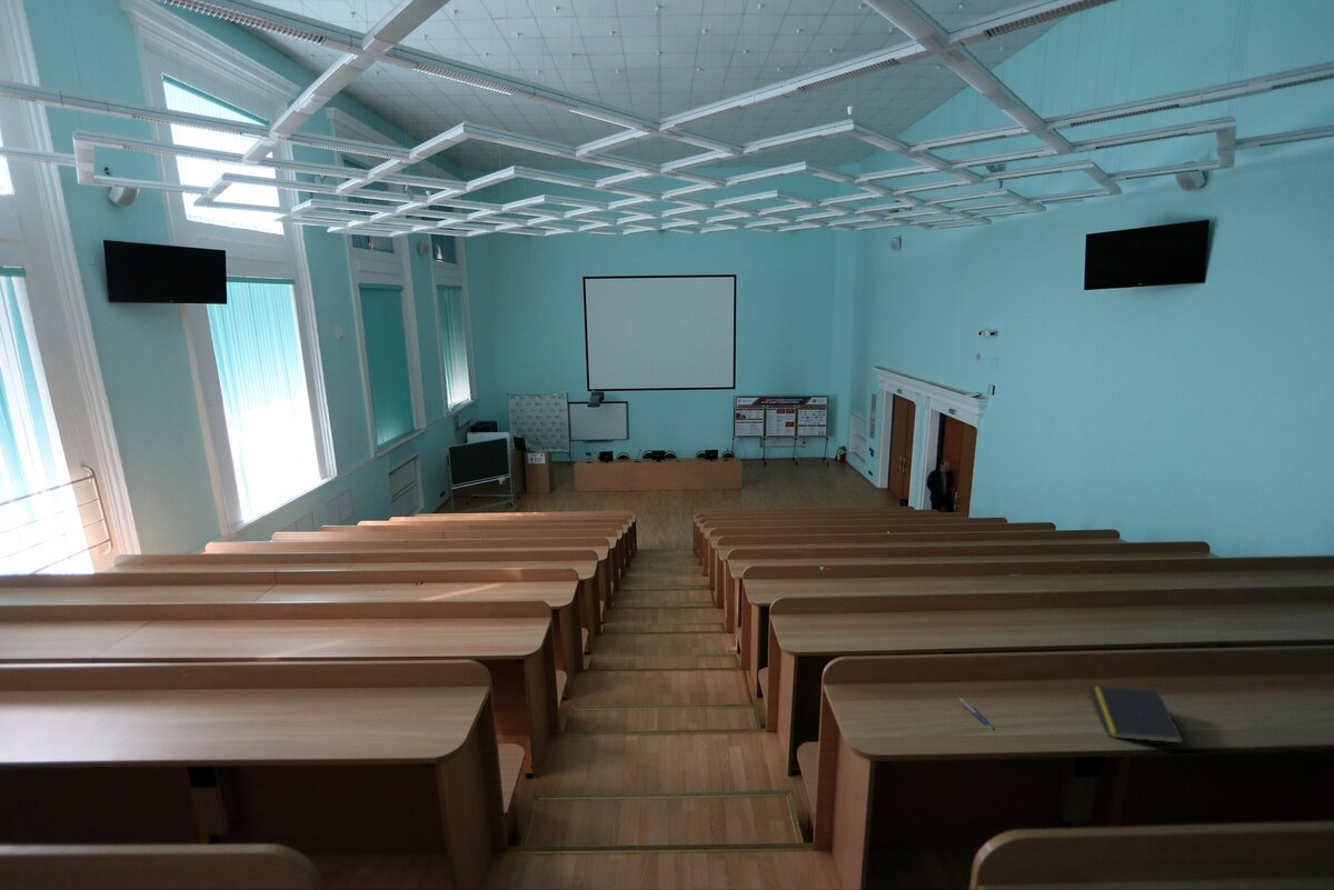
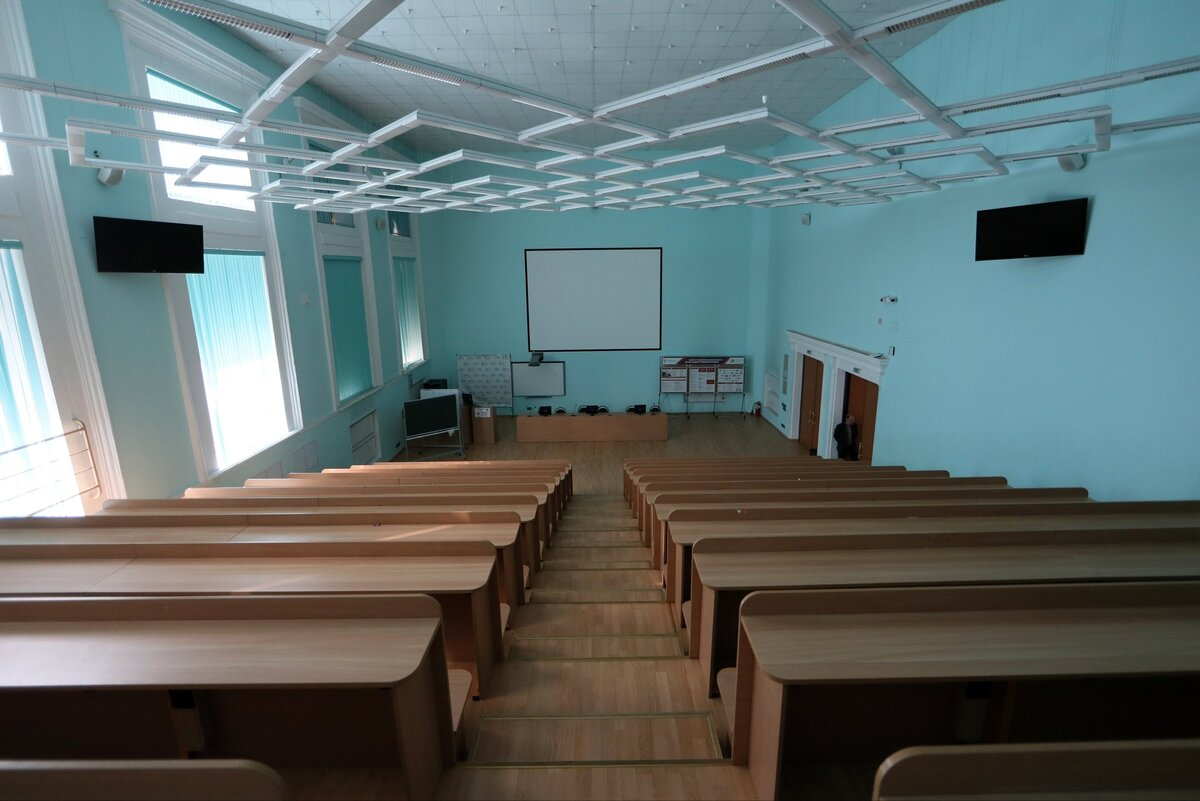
- notepad (1132, 712)
- pen (975, 712)
